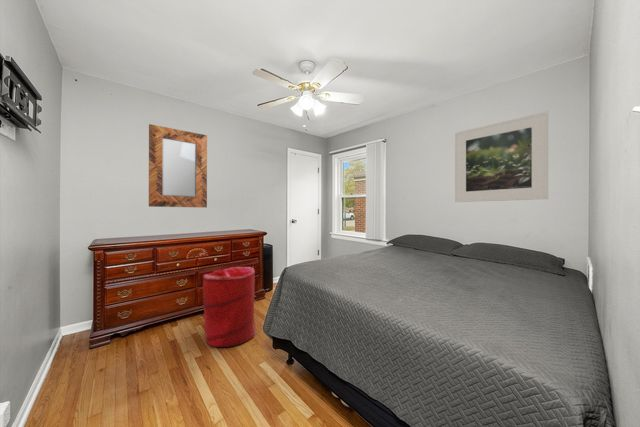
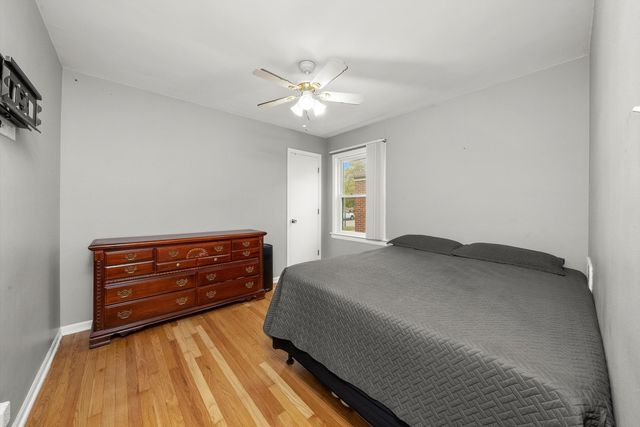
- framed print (496, 162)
- laundry hamper (229, 302)
- home mirror (179, 168)
